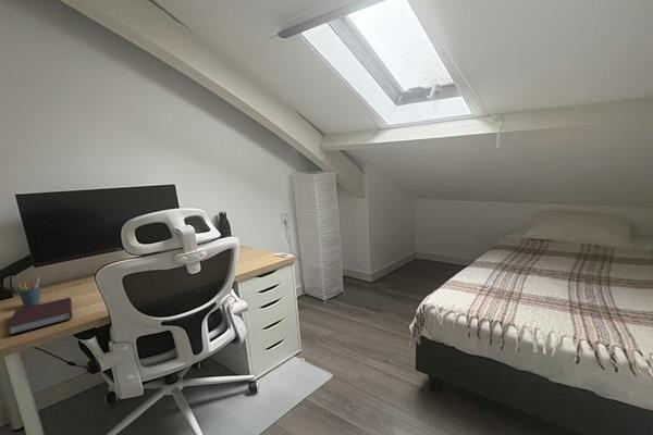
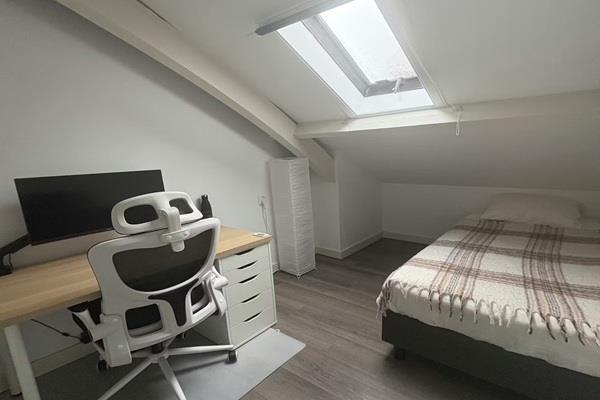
- notebook (42, 313)
- pen holder (29, 291)
